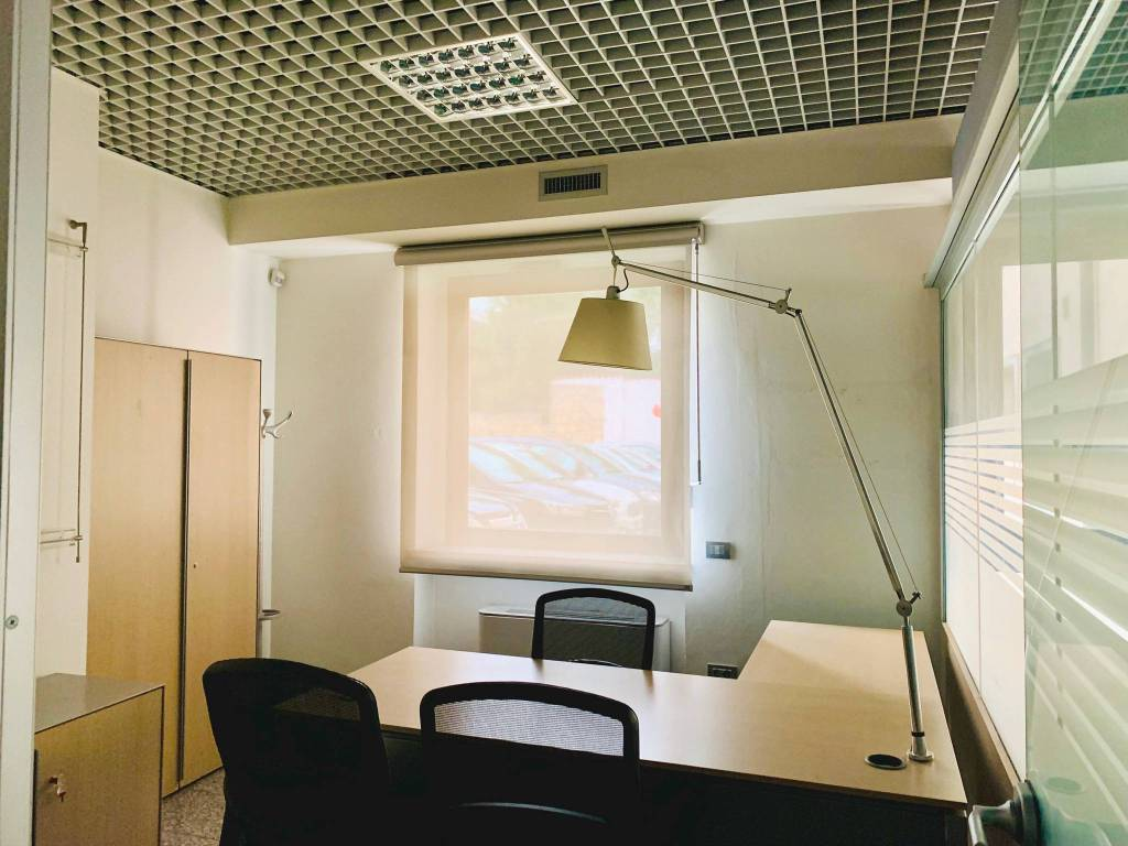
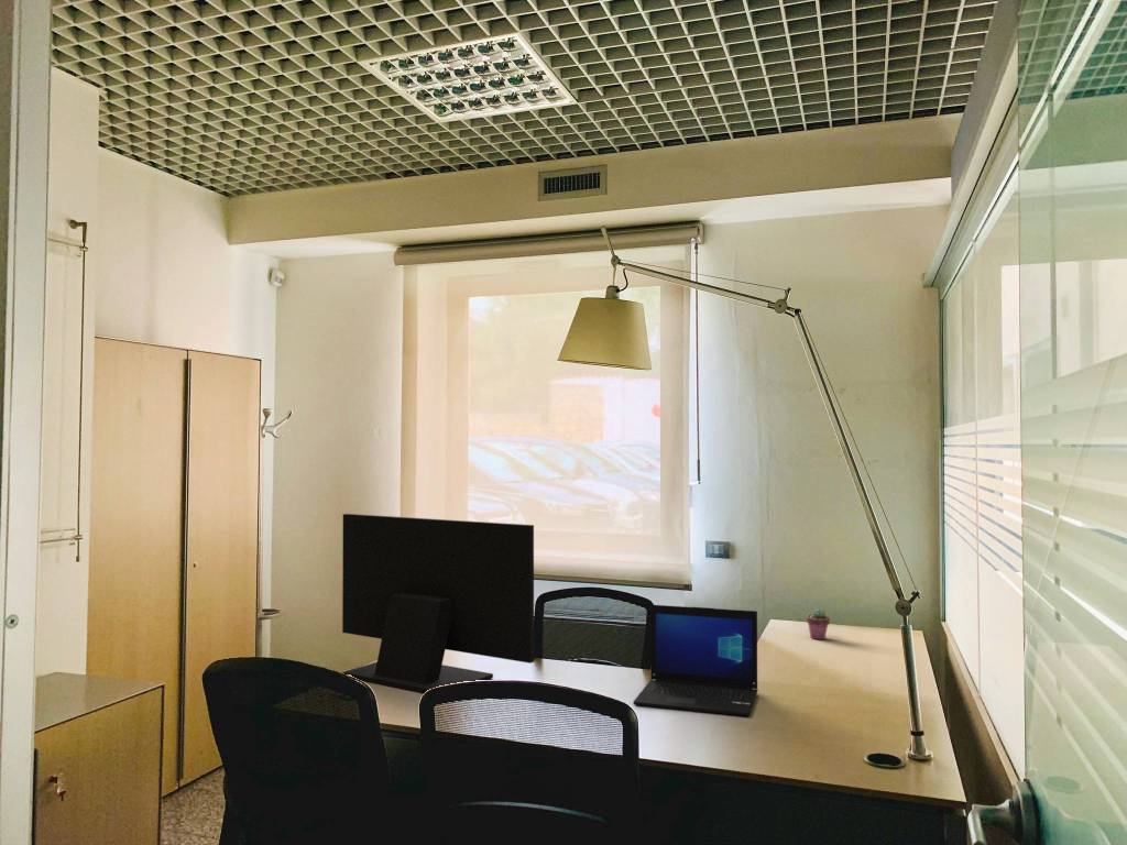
+ monitor (418, 599)
+ laptop (697, 657)
+ potted succulent (818, 623)
